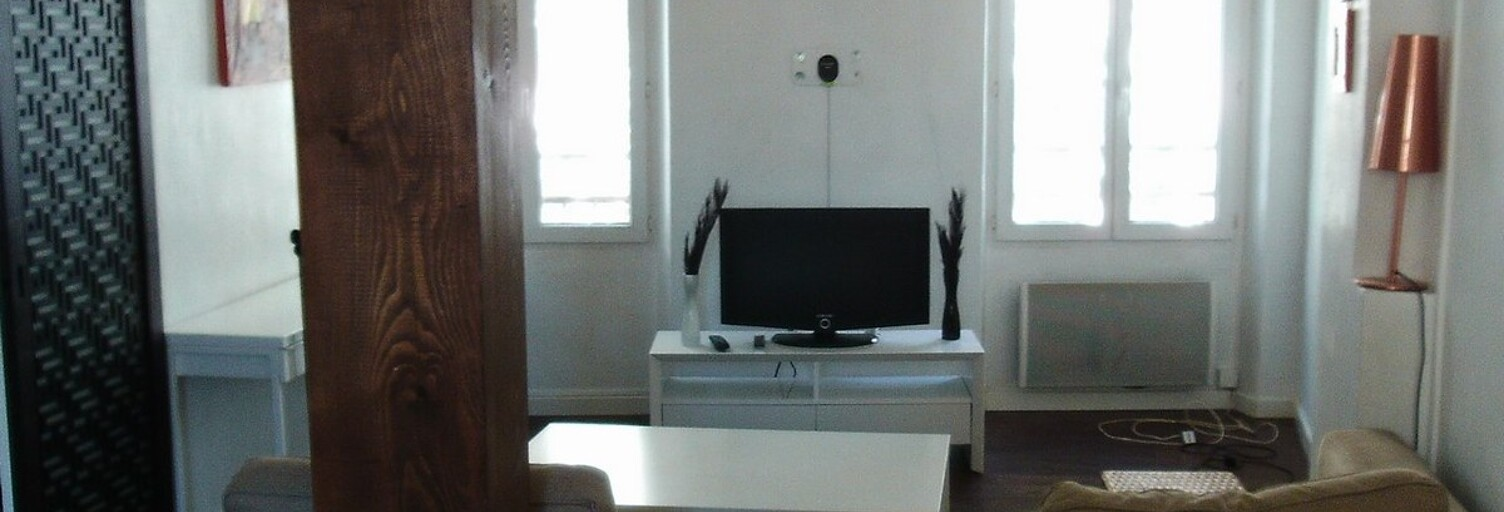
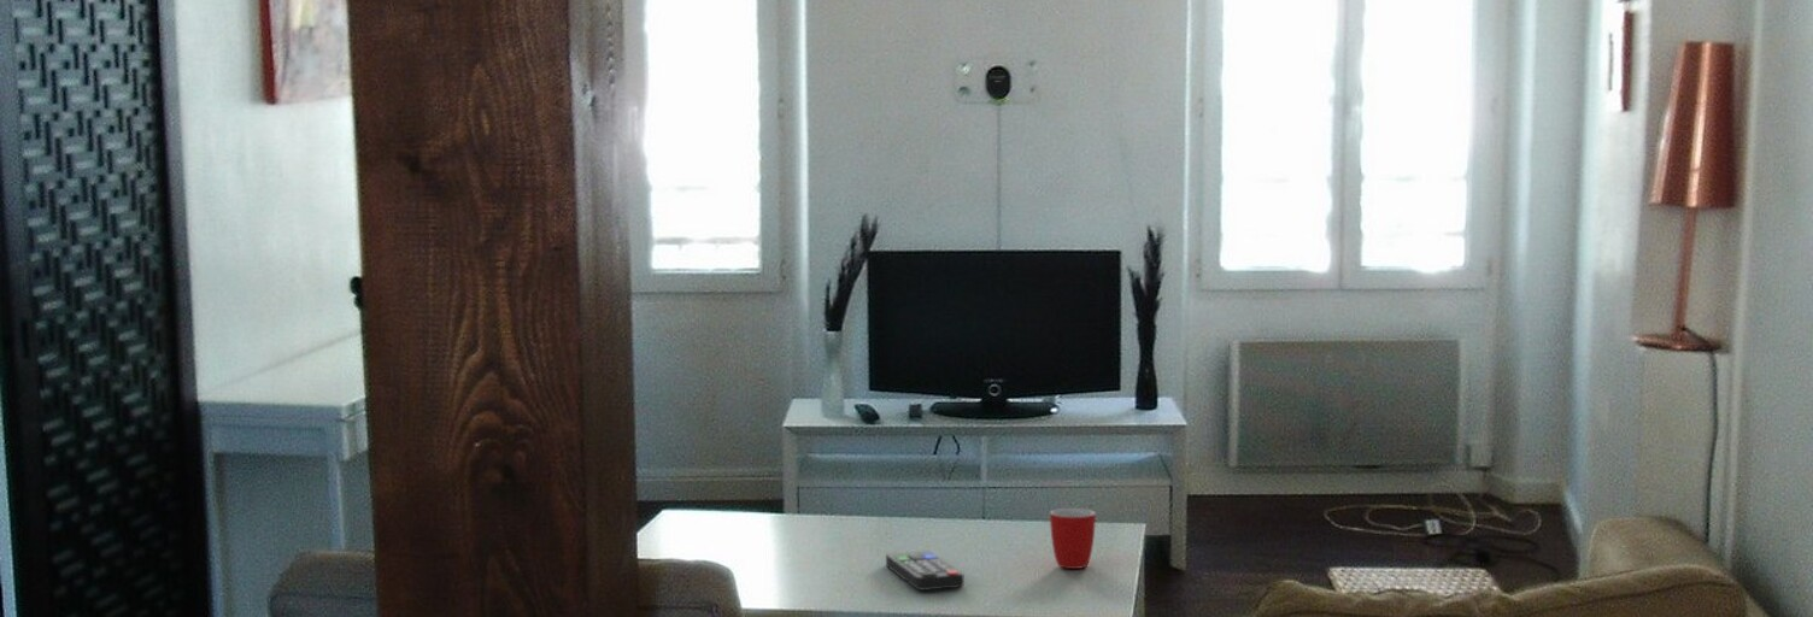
+ remote control (923, 568)
+ mug (1076, 536)
